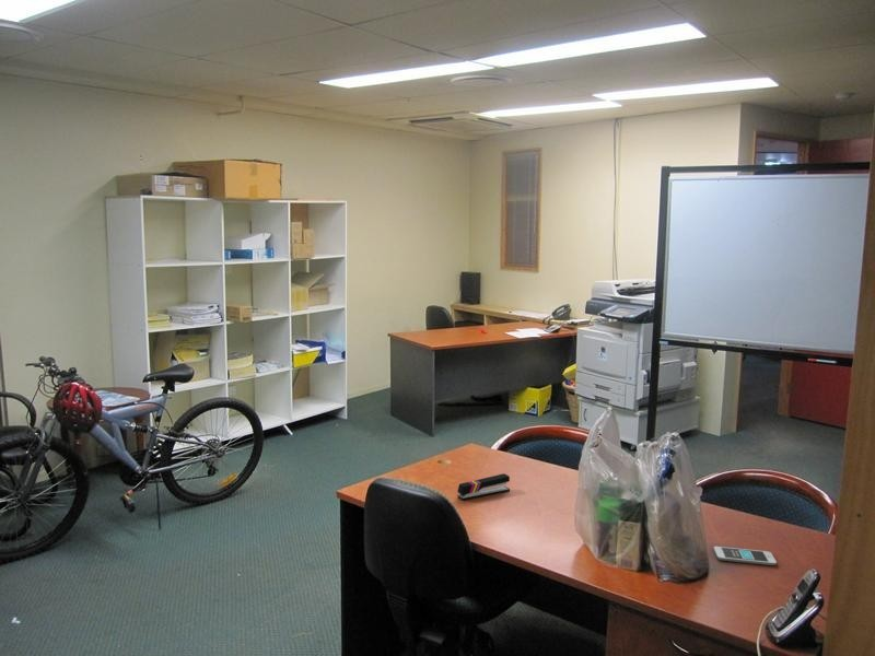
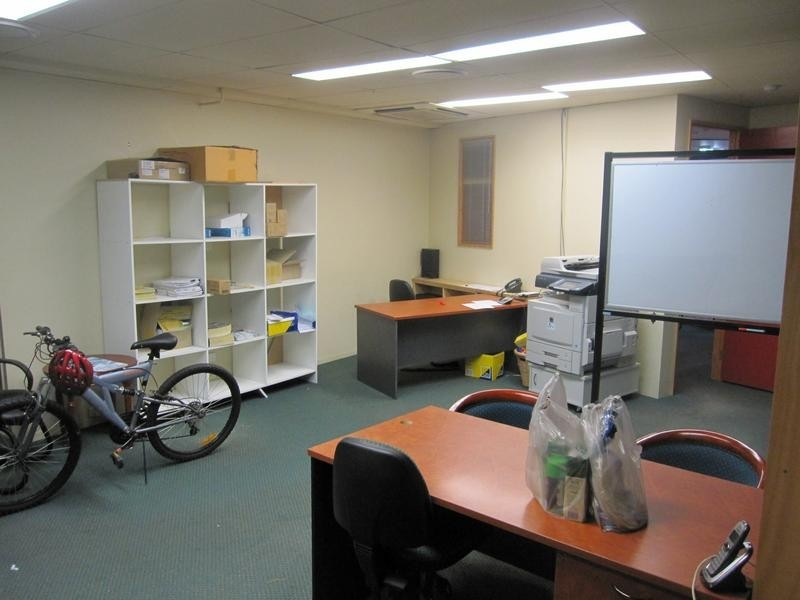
- stapler (483, 485)
- smartphone (744, 555)
